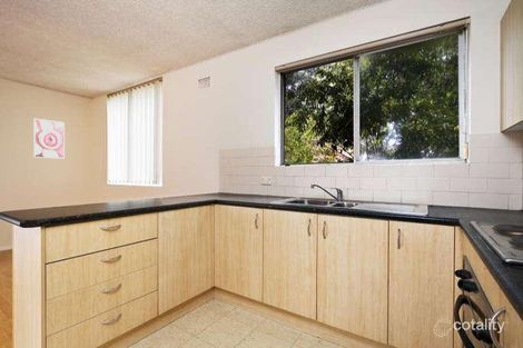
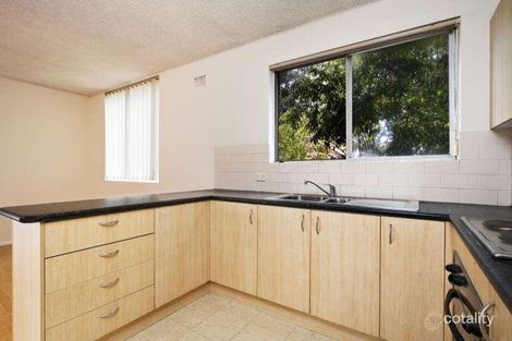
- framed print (49, 139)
